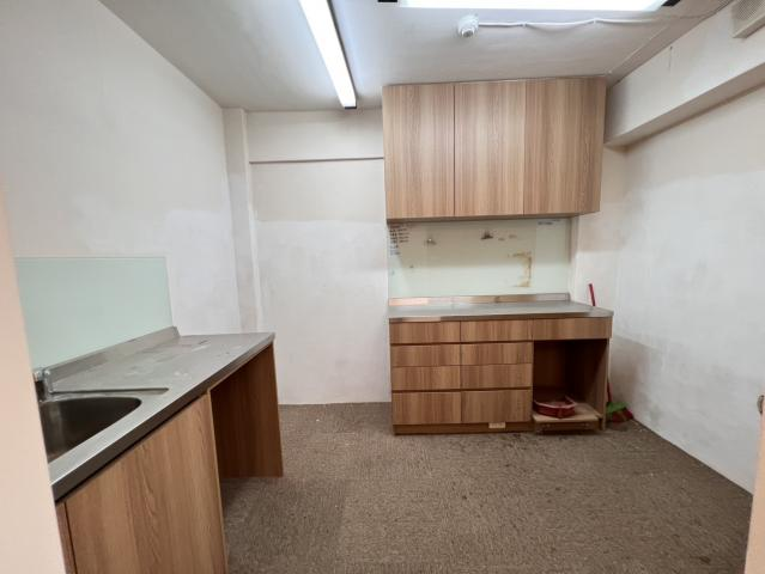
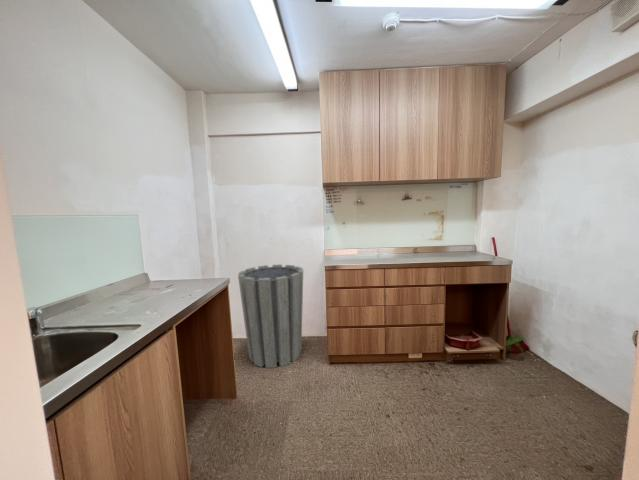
+ trash can (273, 312)
